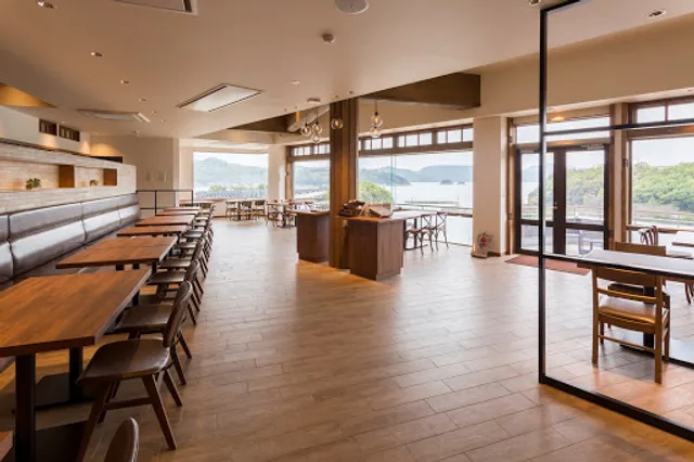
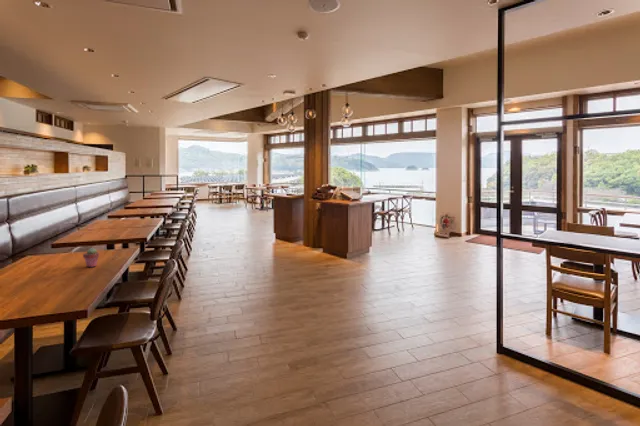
+ potted succulent (91, 257)
